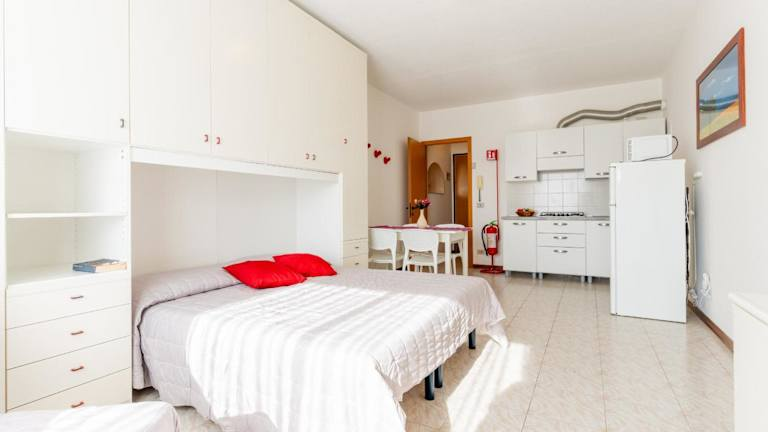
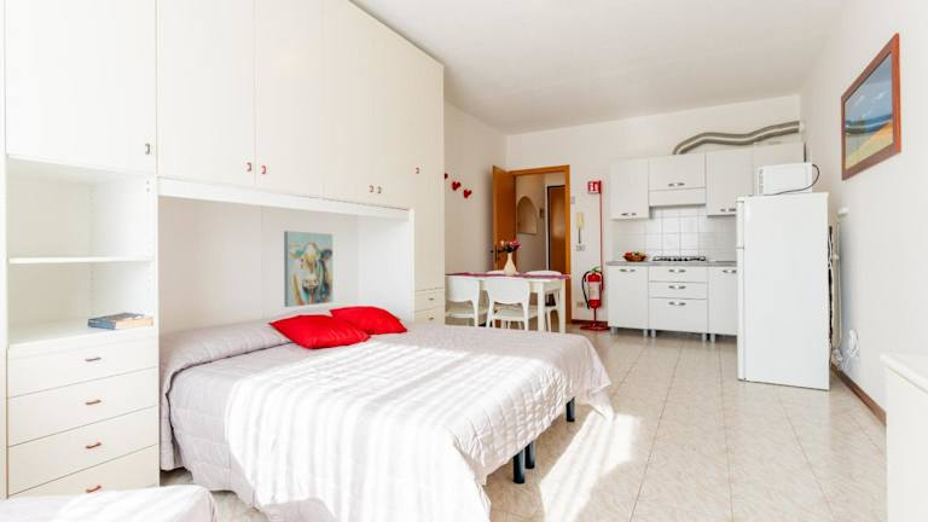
+ wall art (309, 268)
